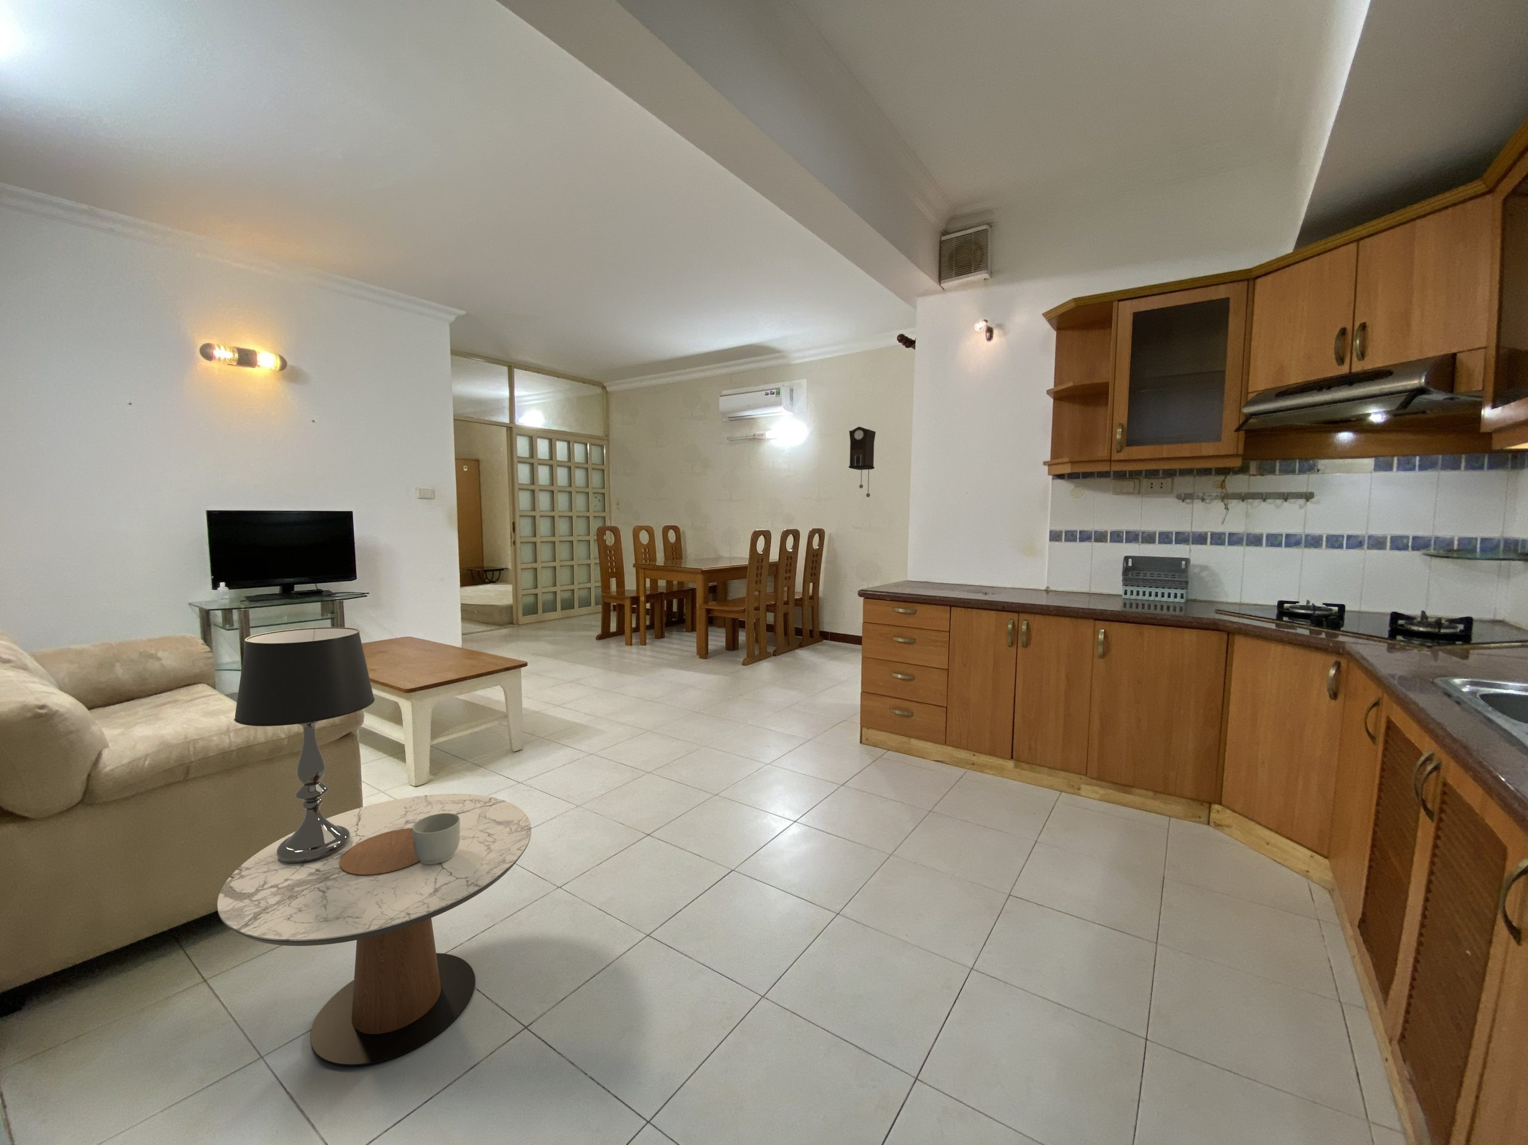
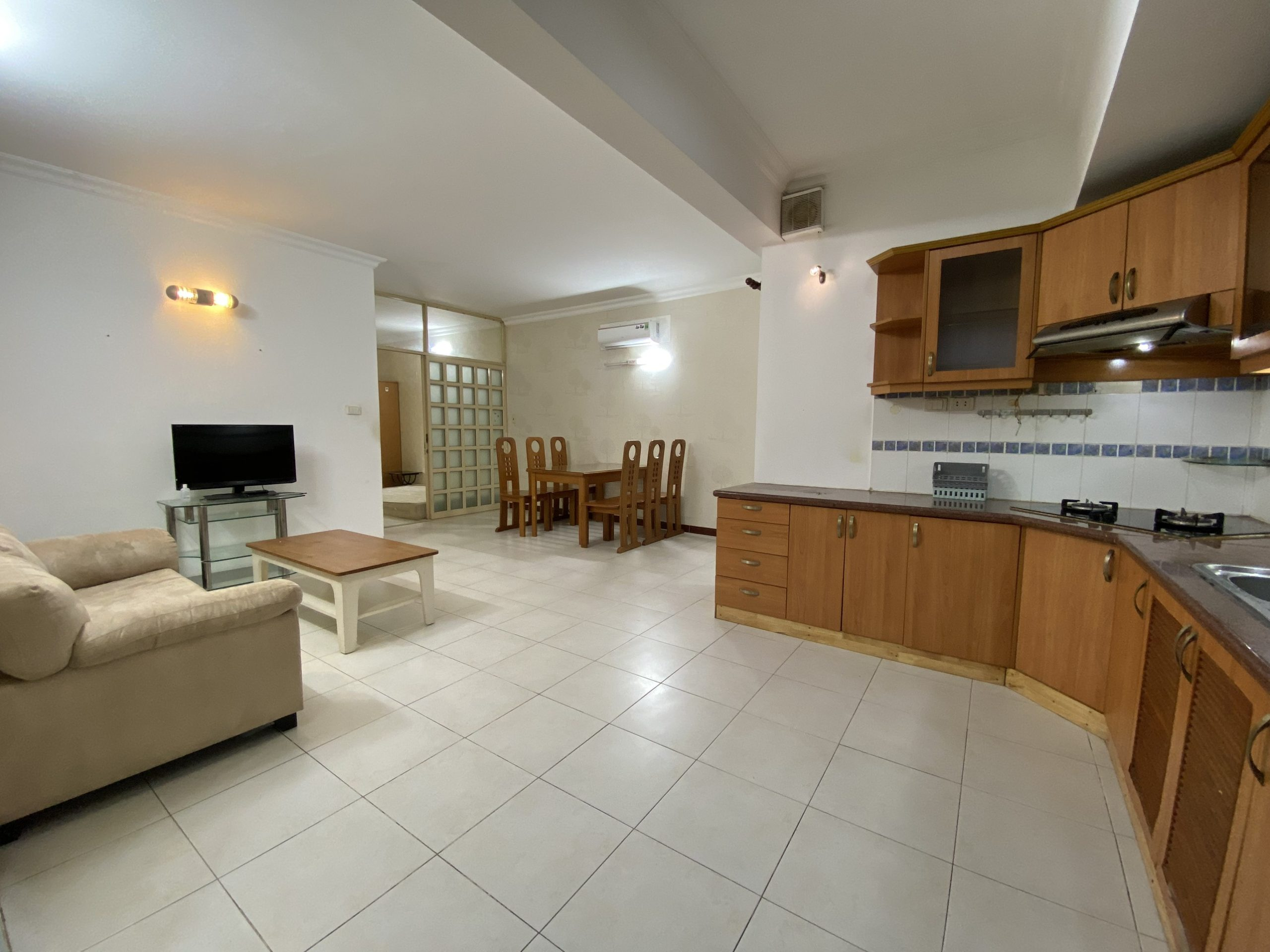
- mug (437, 837)
- table lamp (309, 742)
- pendulum clock (861, 462)
- side table (395, 927)
